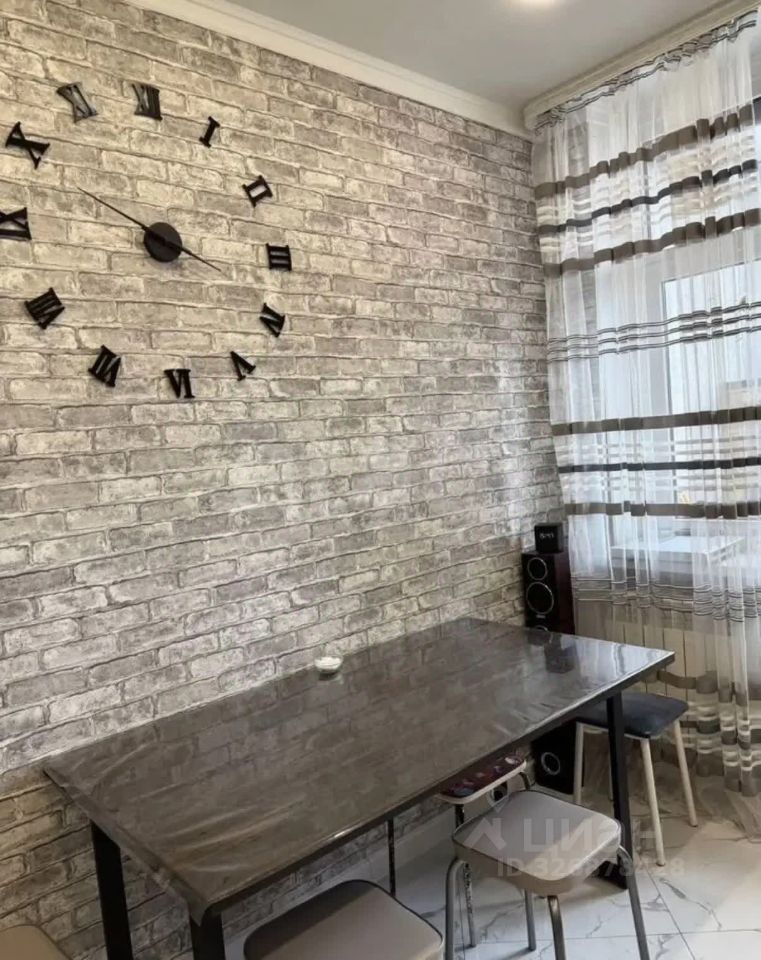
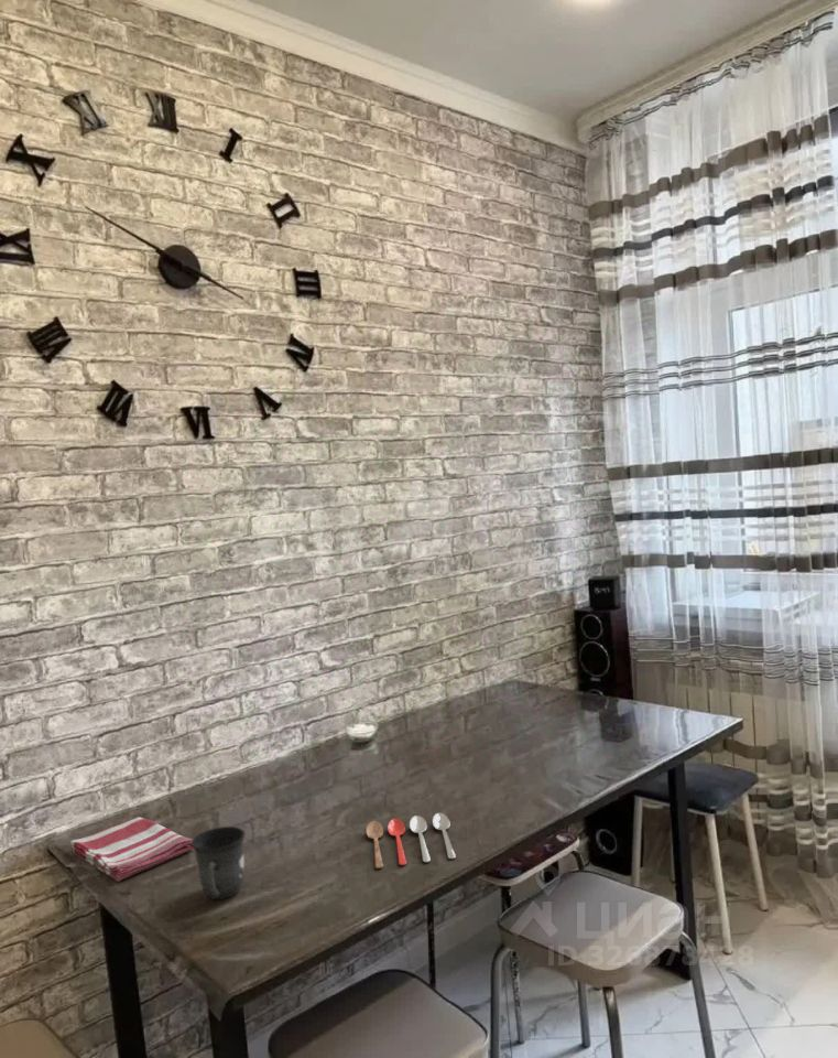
+ dish towel (130, 843)
+ cooking utensil (414, 832)
+ mug (218, 868)
